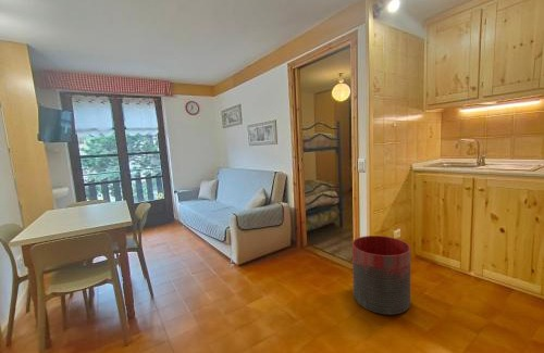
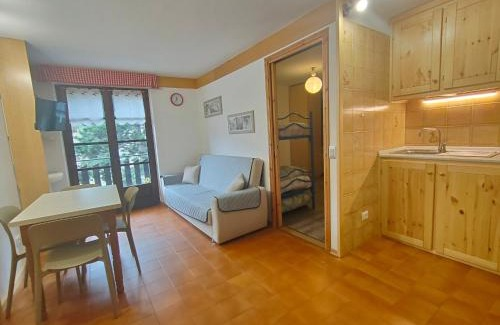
- trash can (380, 272)
